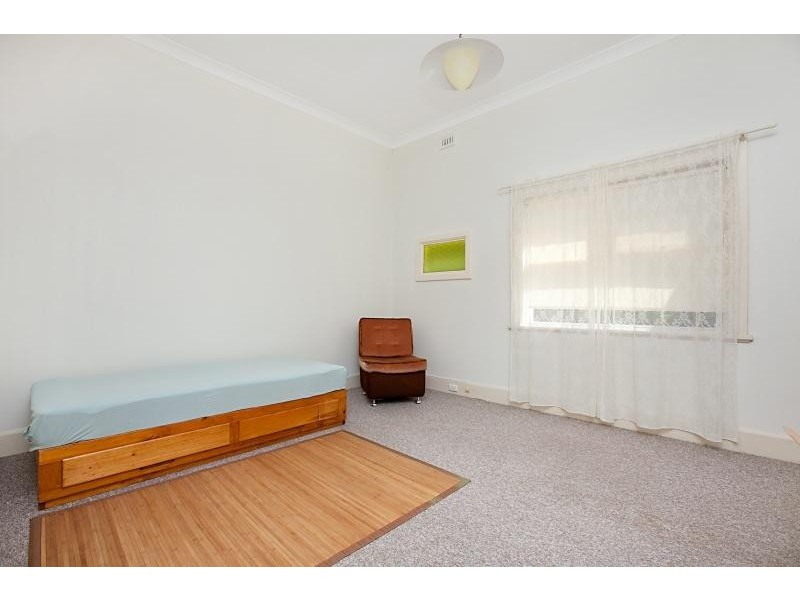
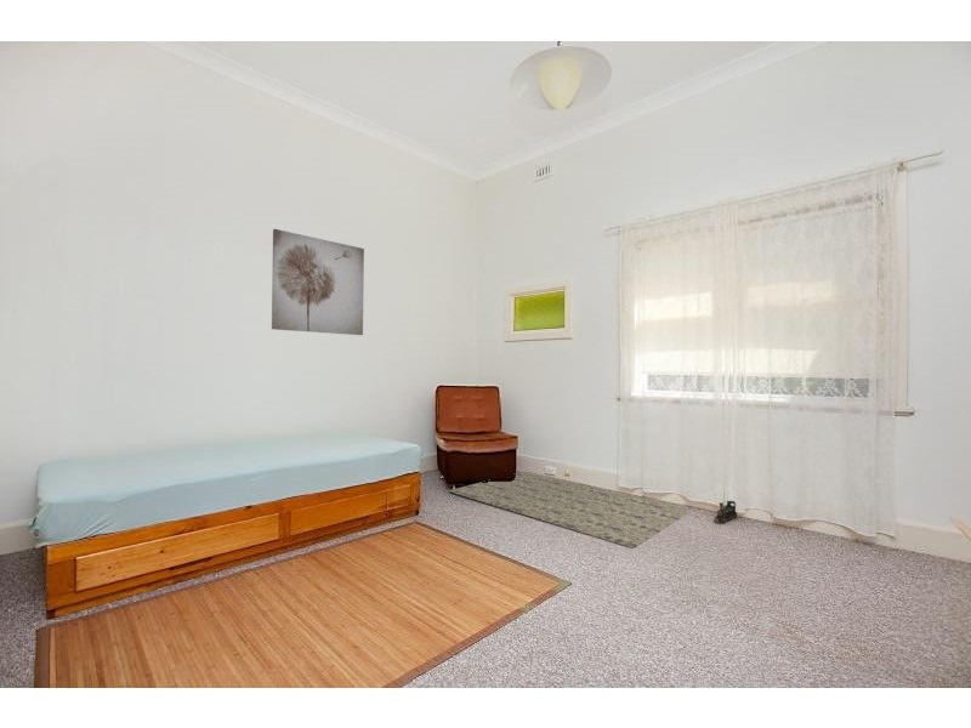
+ rug (564, 499)
+ wall art (320, 285)
+ toy train (726, 510)
